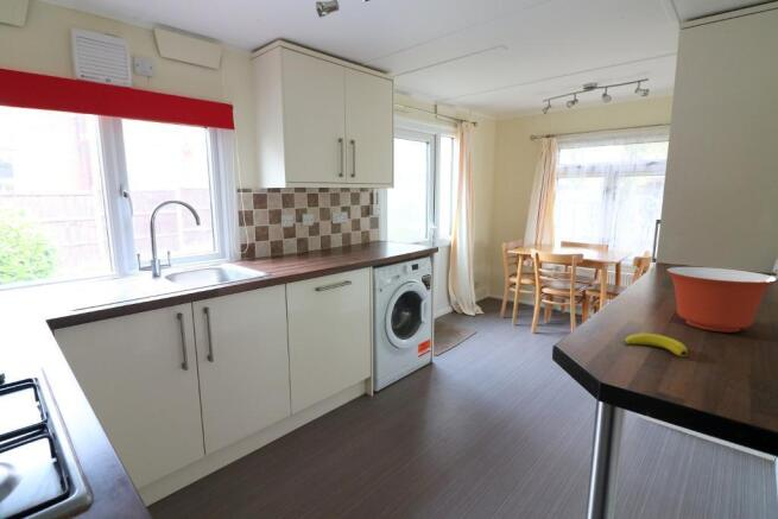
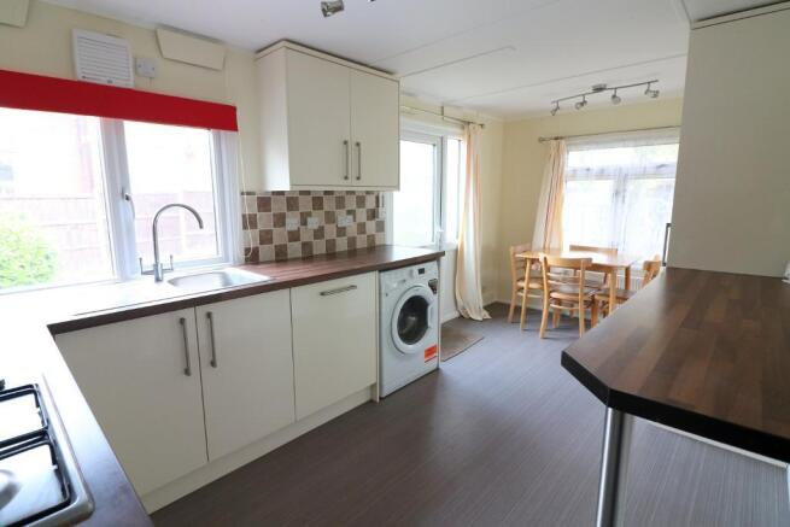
- mixing bowl (715, 299)
- banana (654, 342)
